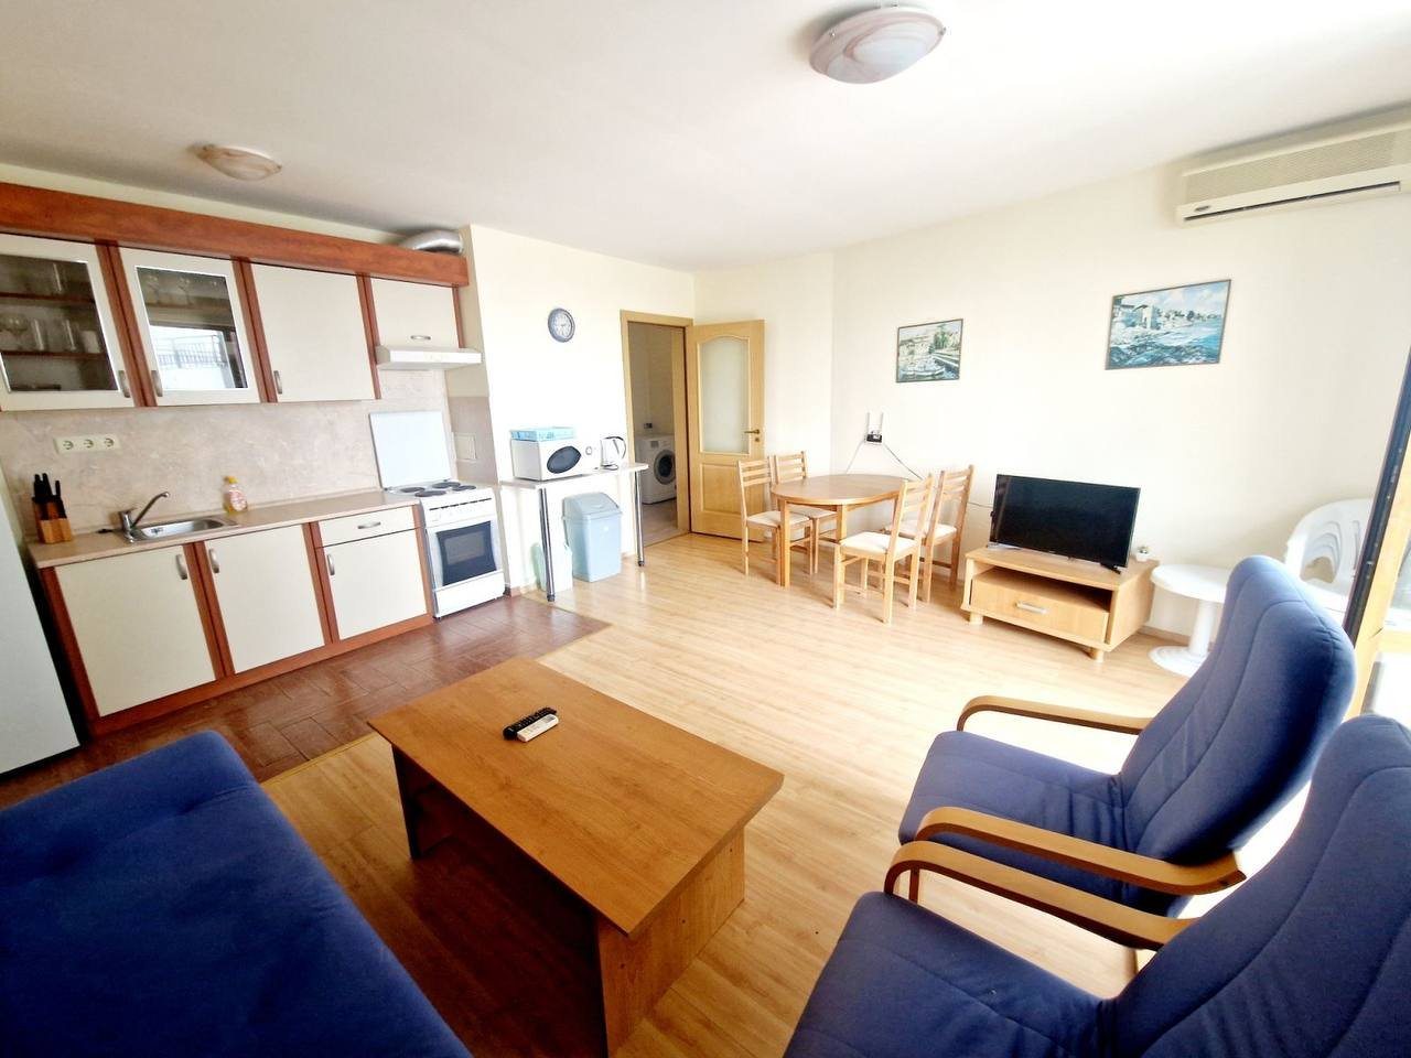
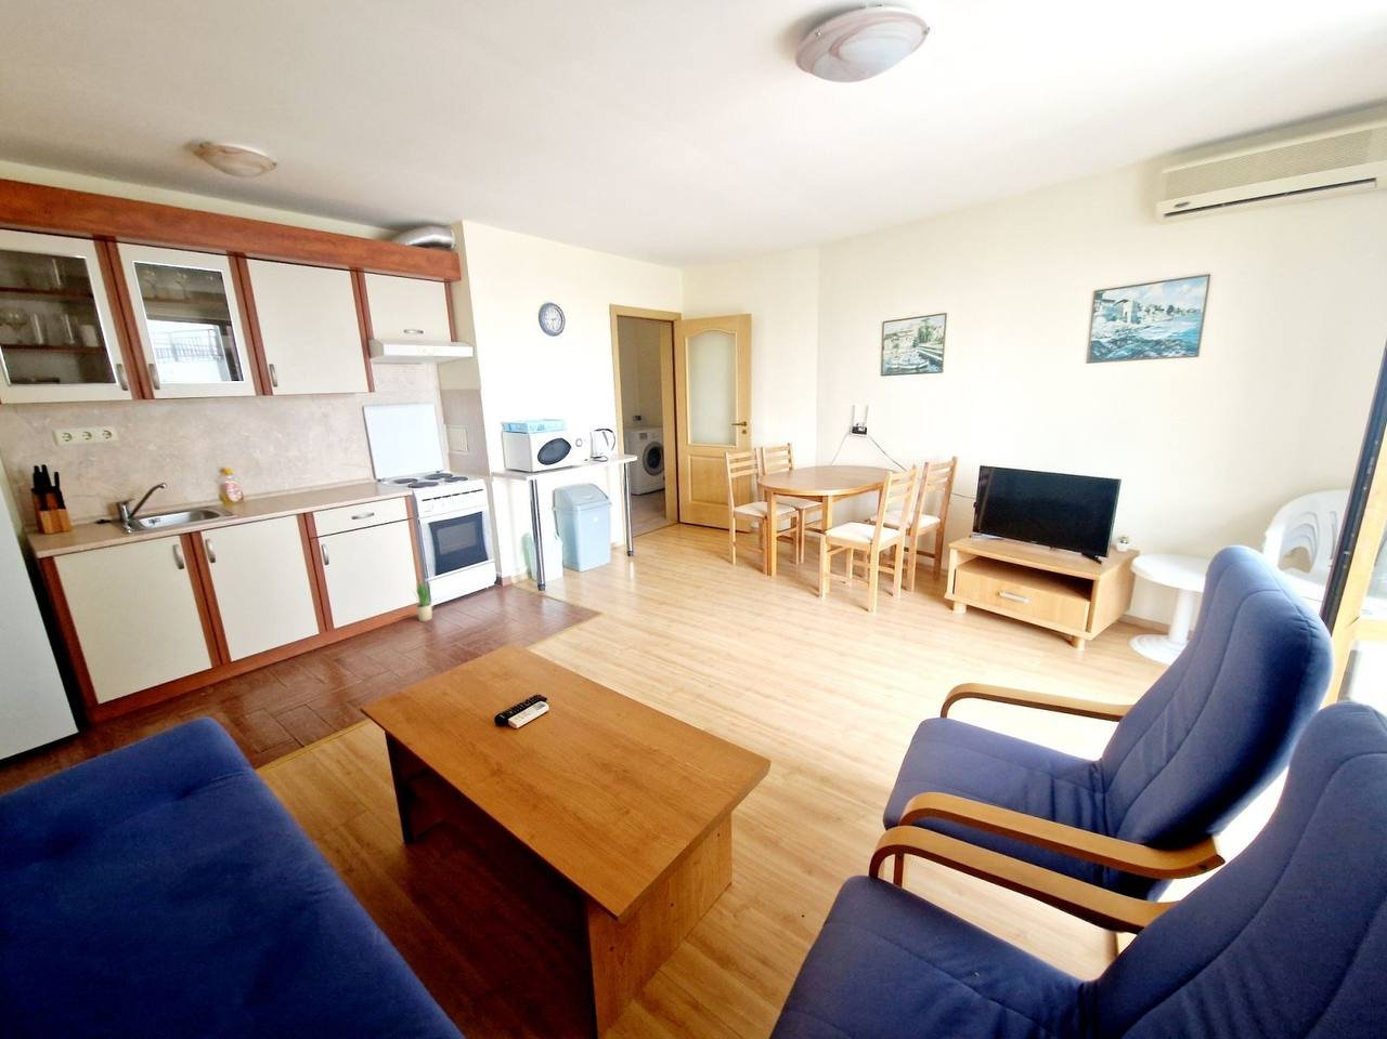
+ potted plant (424, 597)
